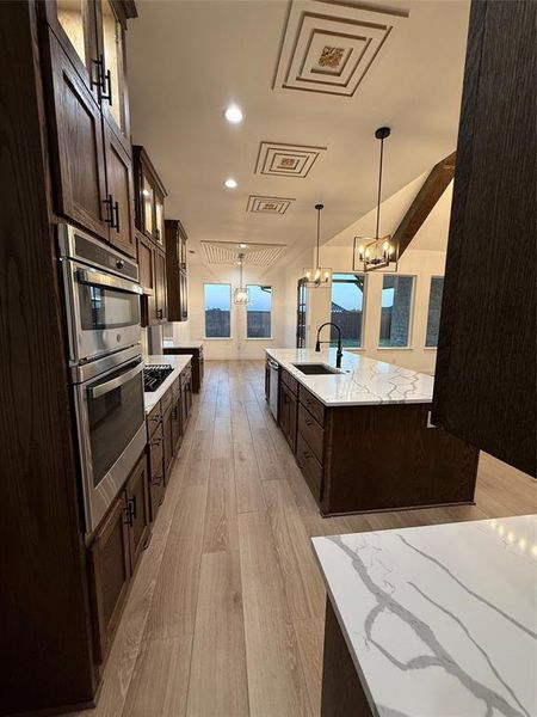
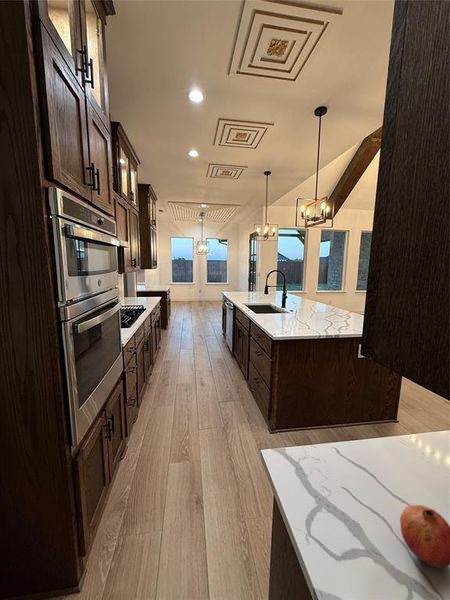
+ fruit (427, 532)
